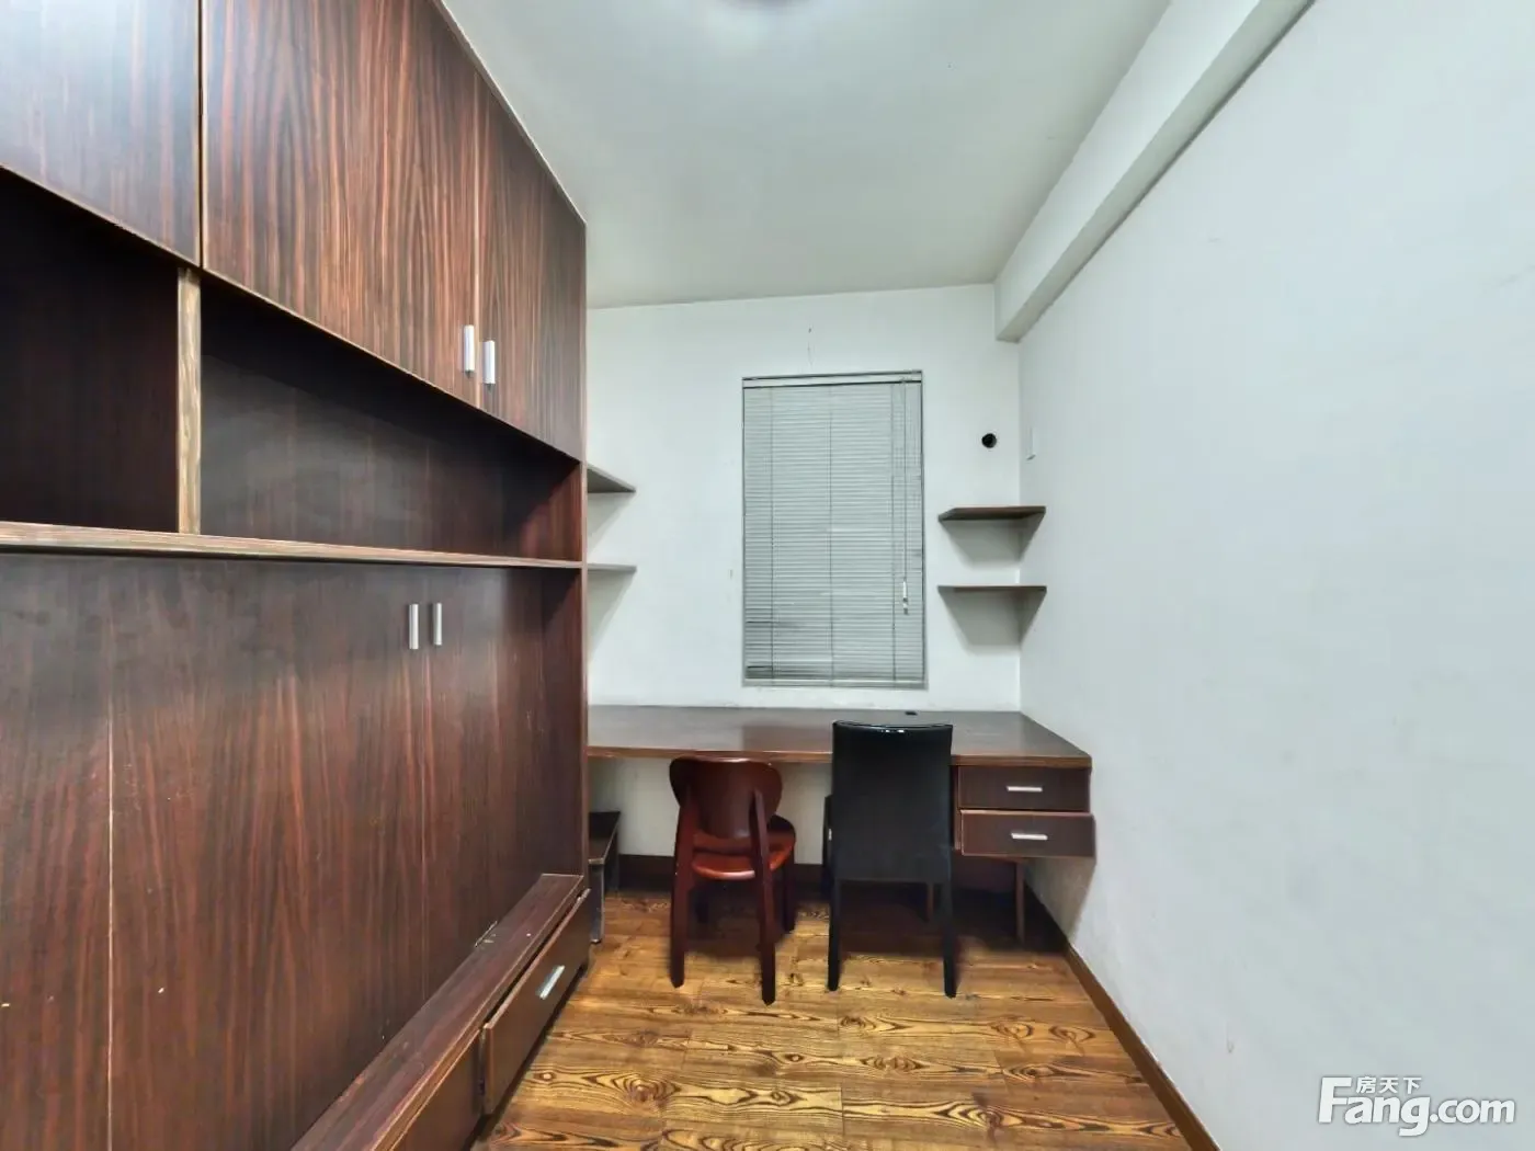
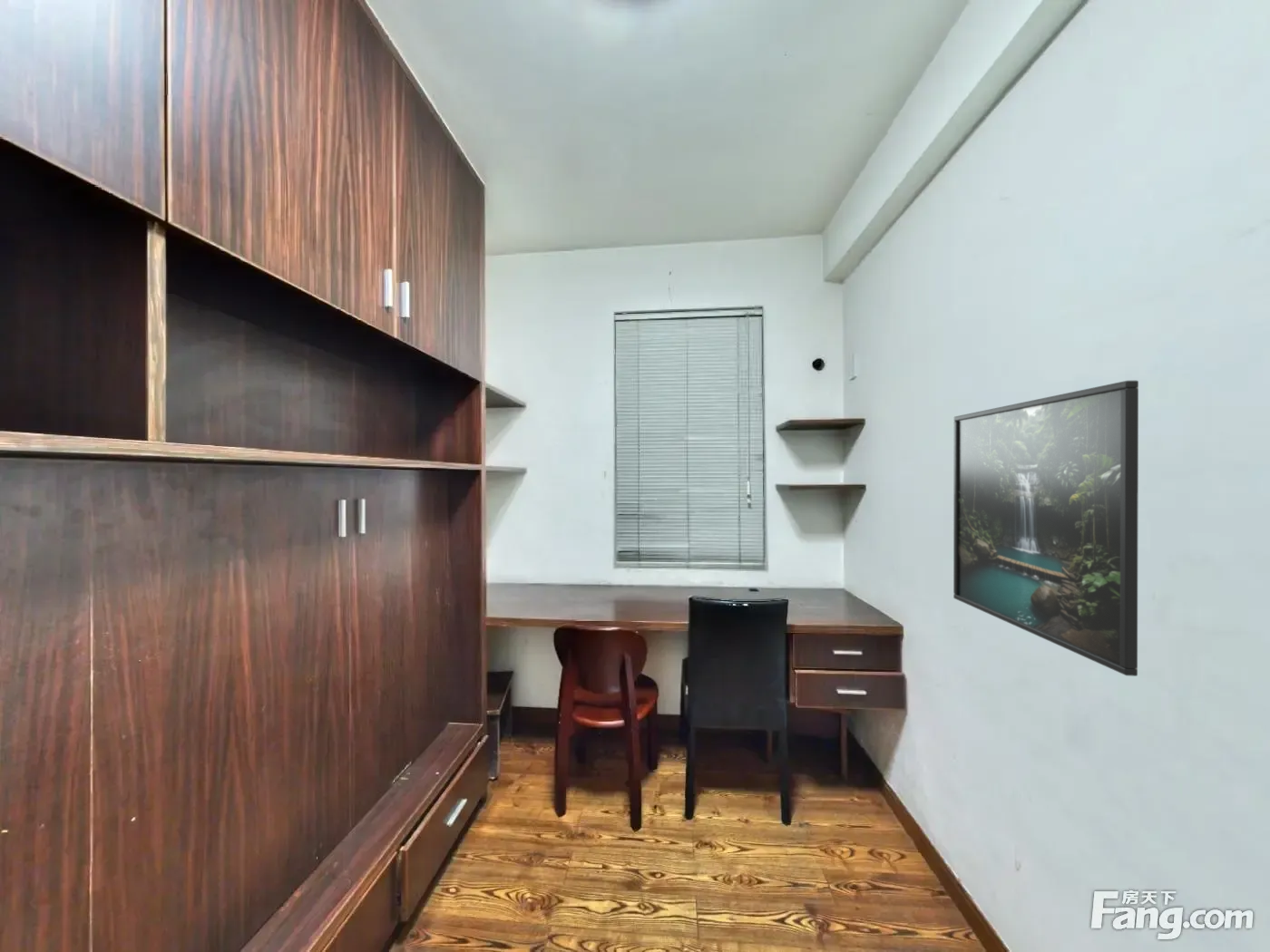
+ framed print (1023, 515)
